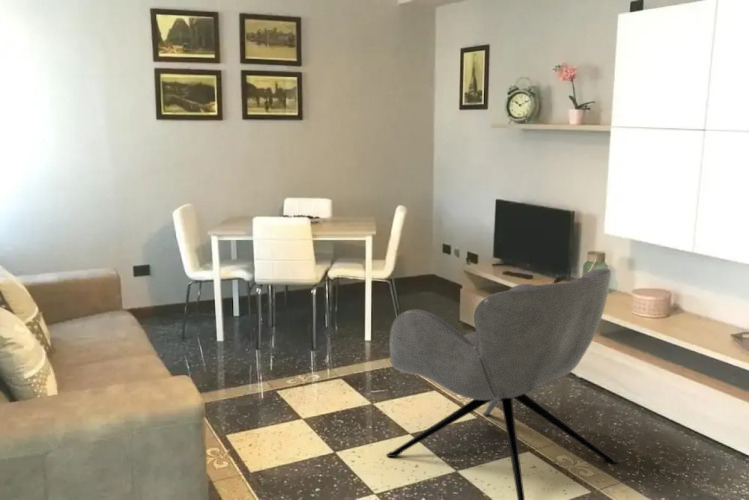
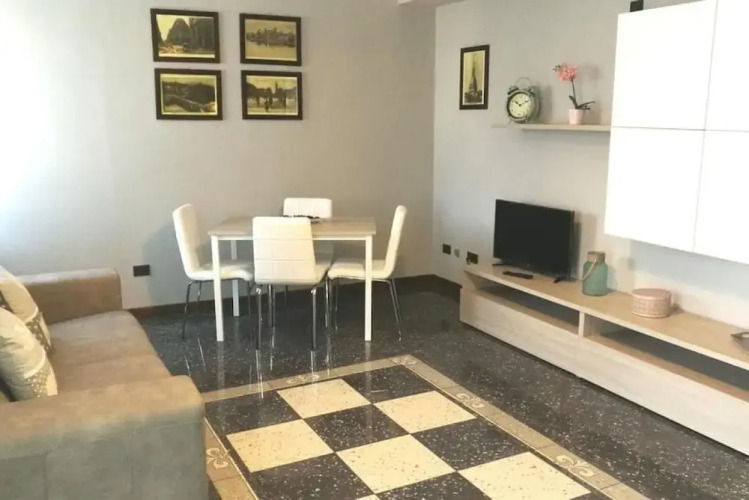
- armchair (503, 363)
